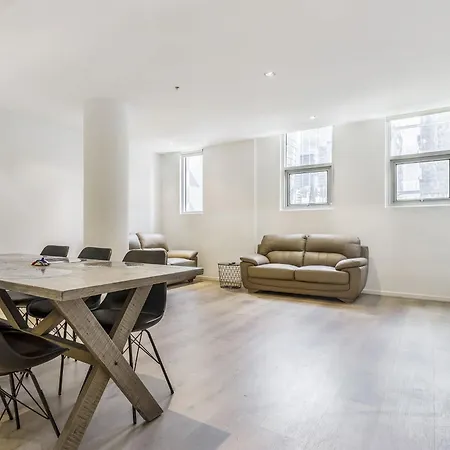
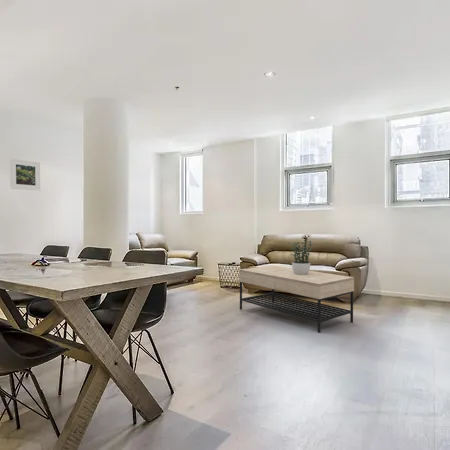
+ coffee table (292, 293)
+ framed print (25, 175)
+ potted plant (301, 256)
